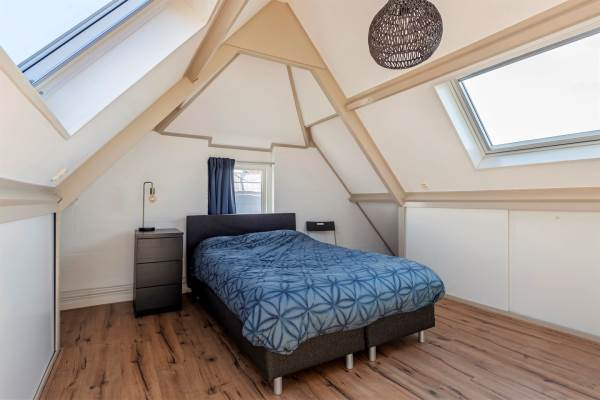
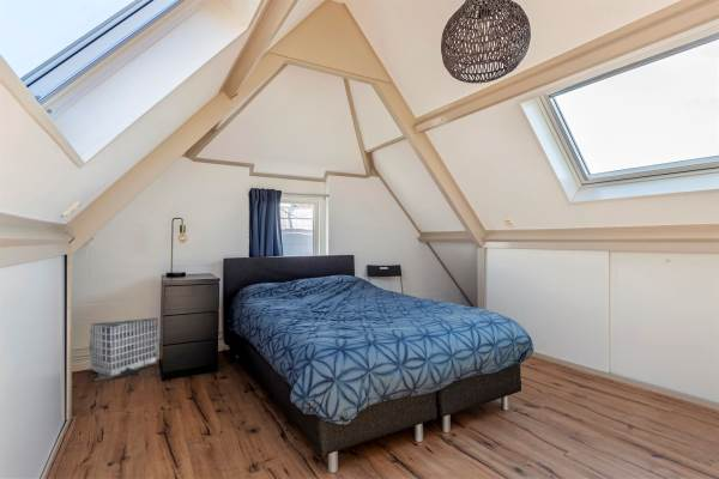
+ architectural model (123, 347)
